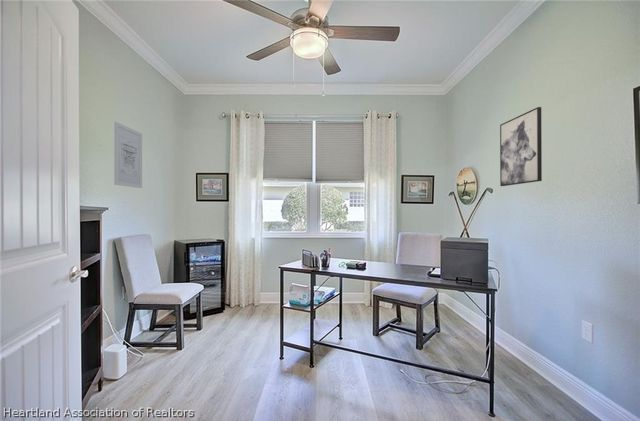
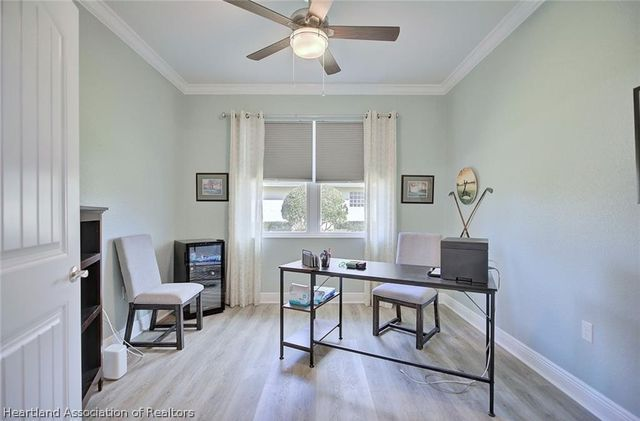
- wall art (518, 150)
- wall art (129, 157)
